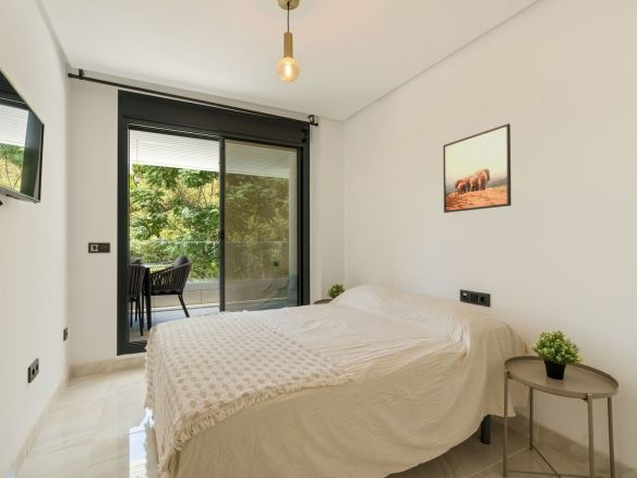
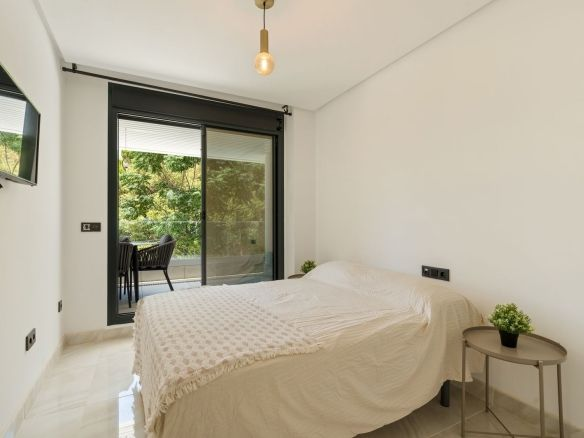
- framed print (473, 172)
